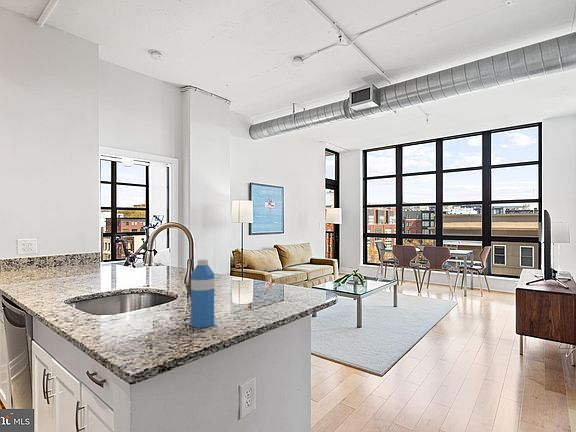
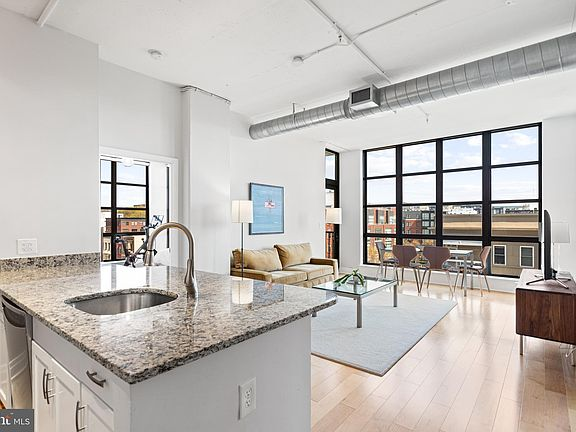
- water bottle (202, 291)
